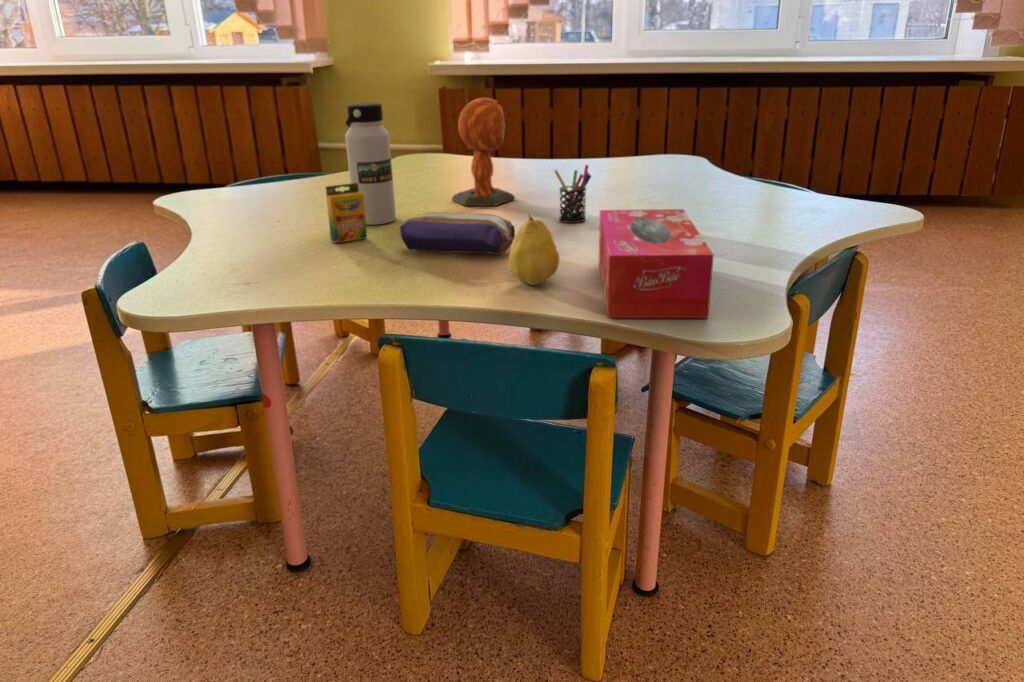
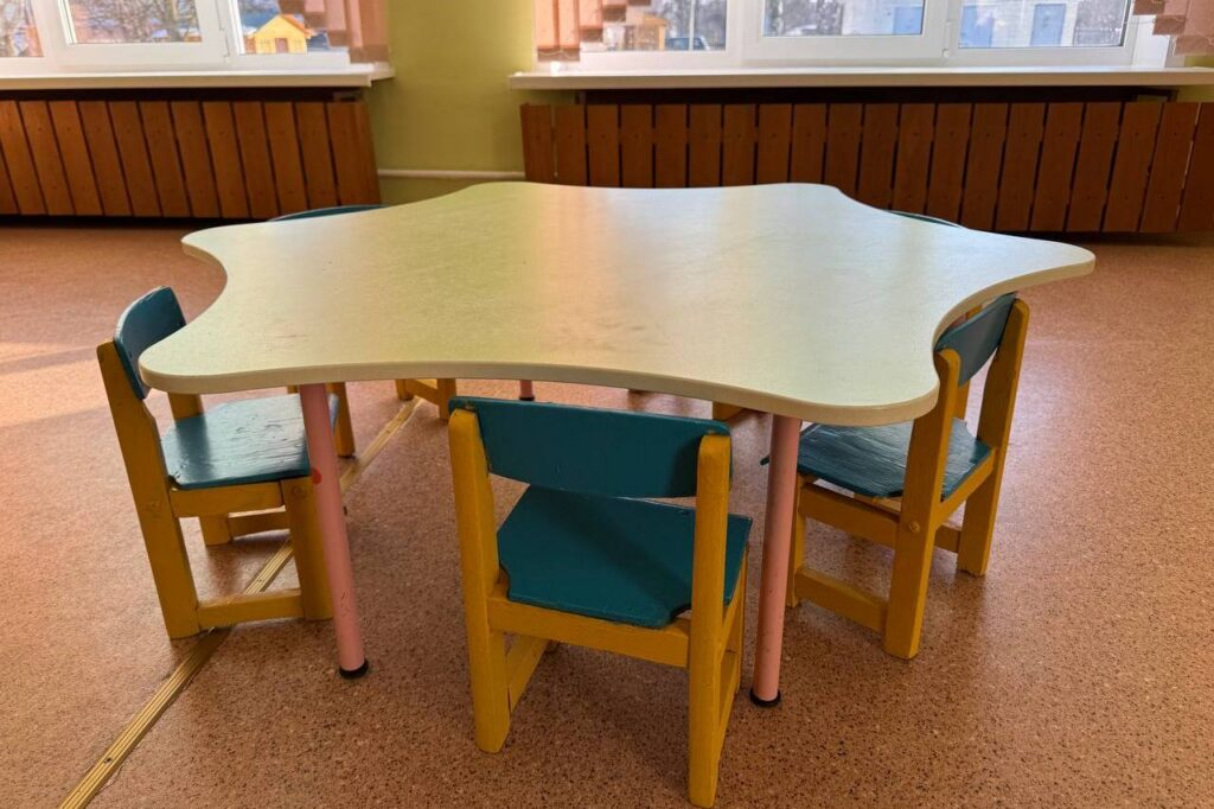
- toy bear (481, 150)
- pen holder (574, 192)
- tissue box (648, 258)
- fruit (535, 248)
- pencil case (457, 233)
- water bottle (369, 163)
- crayon box (346, 212)
